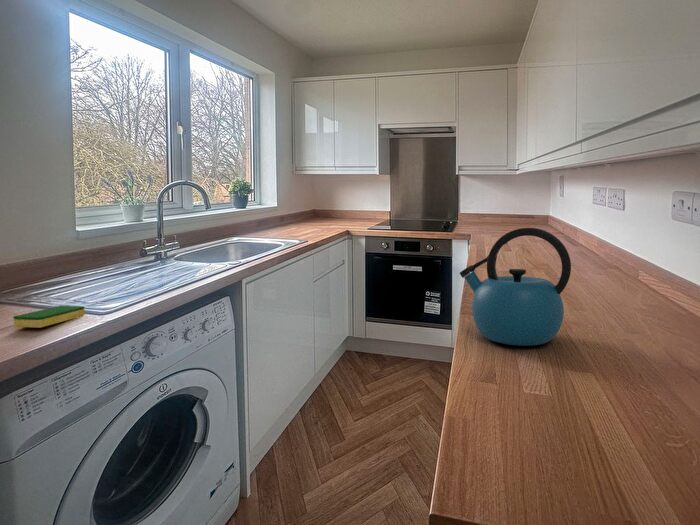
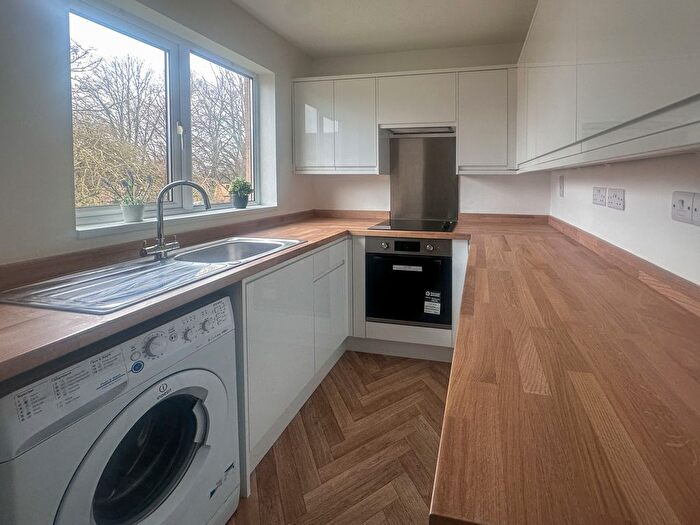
- kettle (511, 283)
- dish sponge (51, 316)
